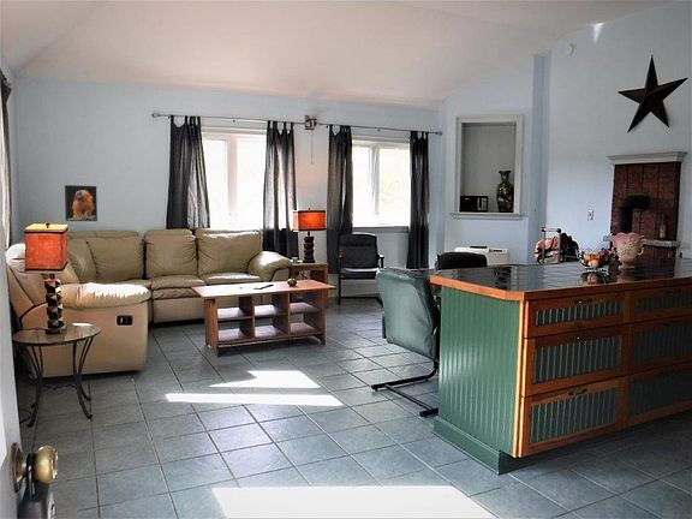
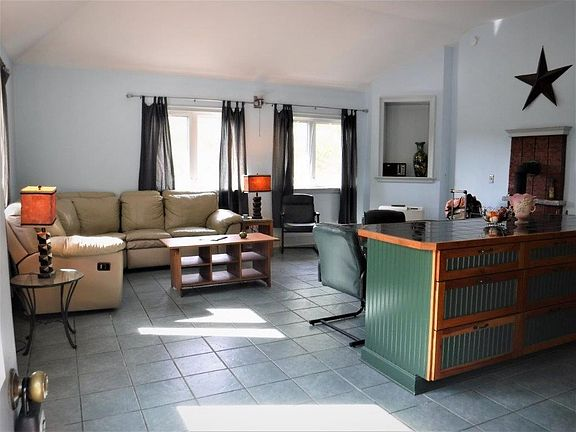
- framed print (80, 203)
